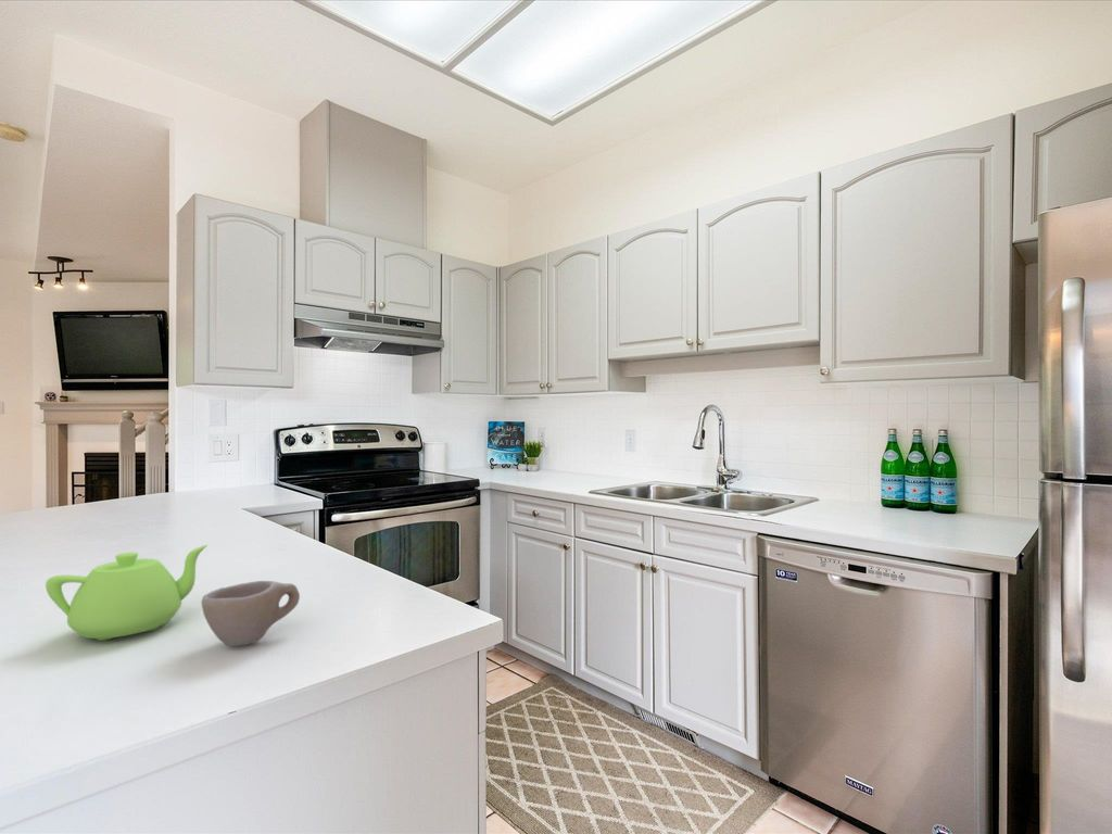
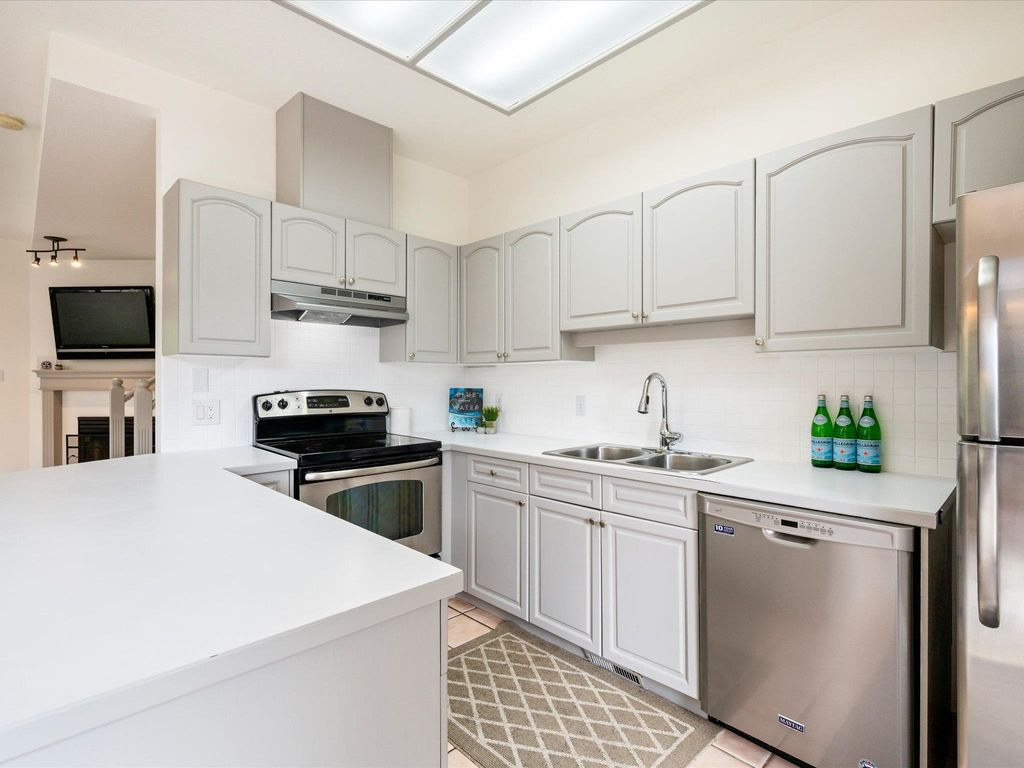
- teapot (132, 590)
- cup (252, 612)
